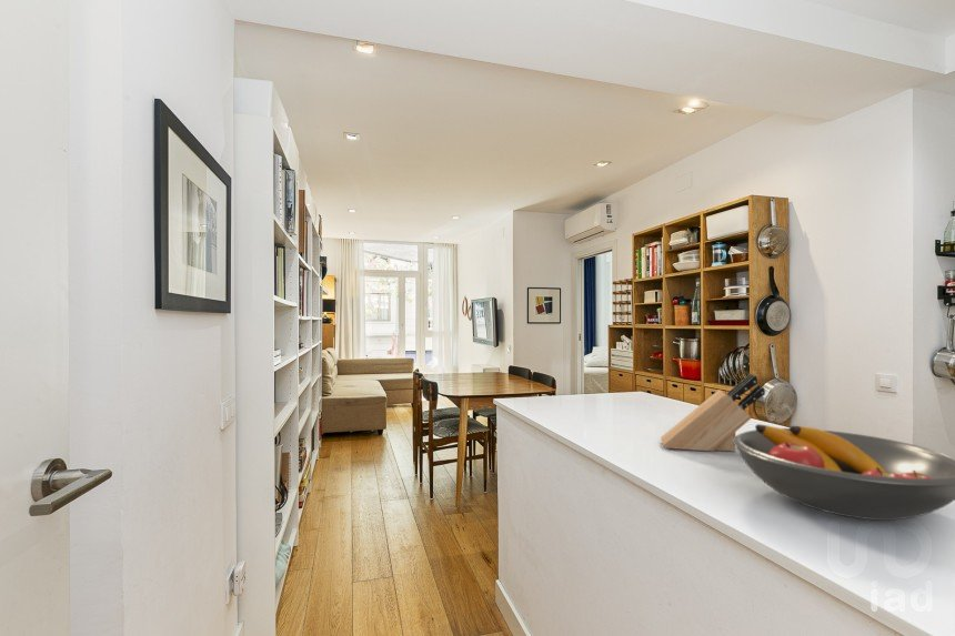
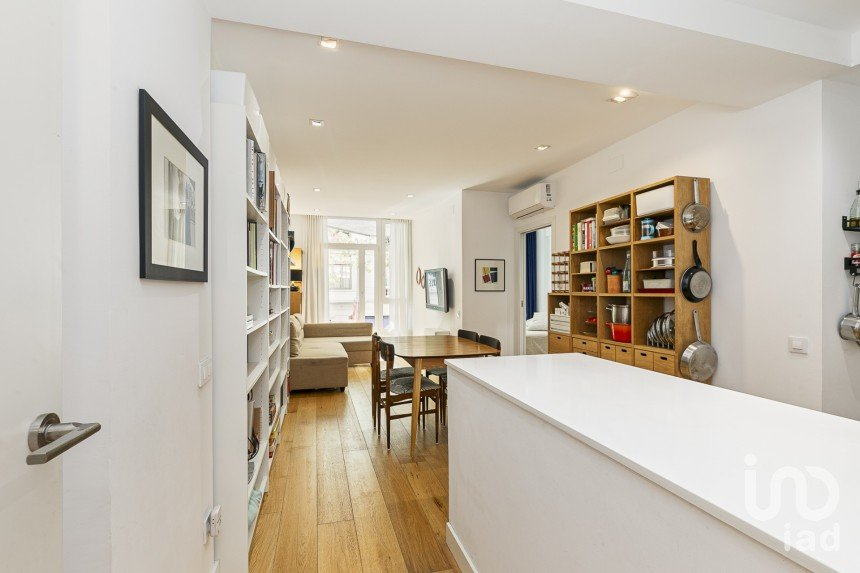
- knife block (711, 410)
- fruit bowl (840, 468)
